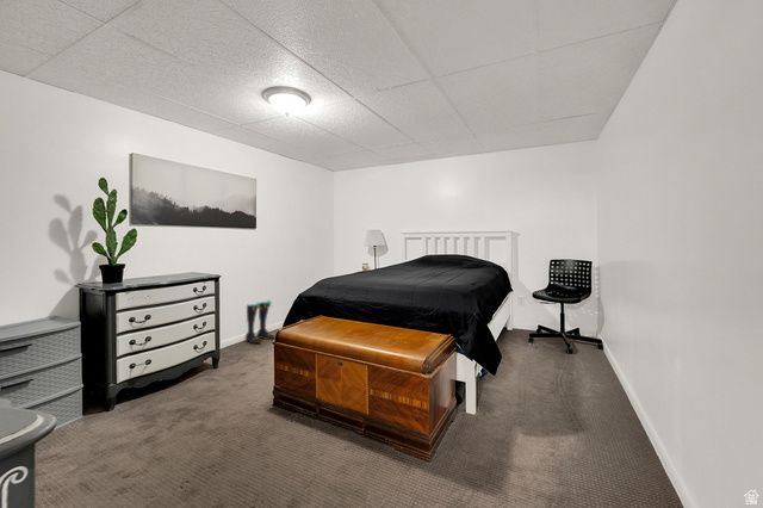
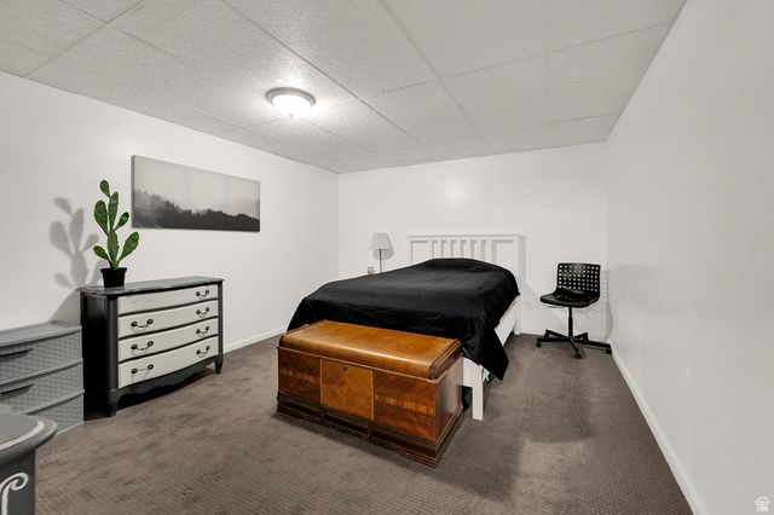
- boots (260, 321)
